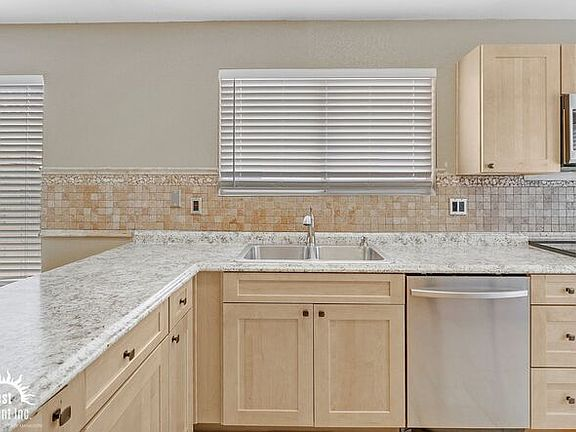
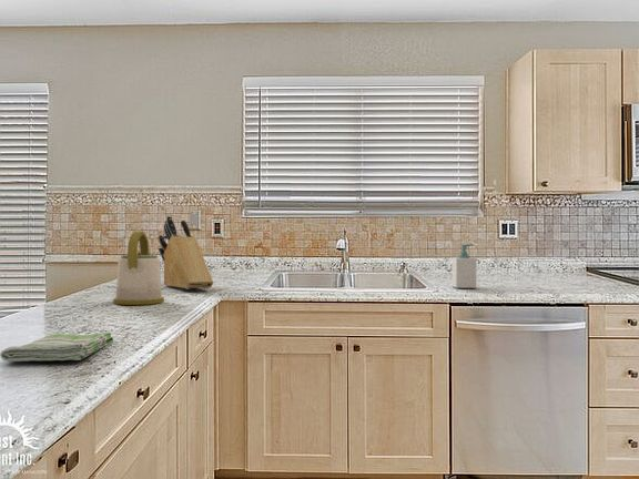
+ soap bottle (464, 265)
+ dish towel (61, 343)
+ kettle (140, 266)
+ knife block (183, 251)
